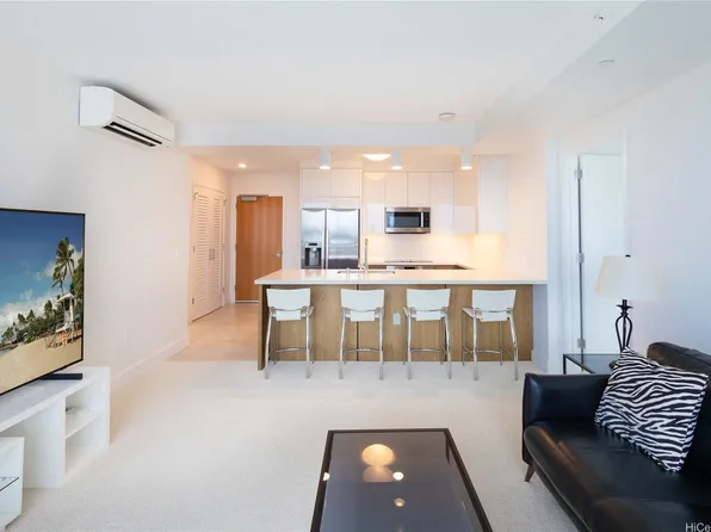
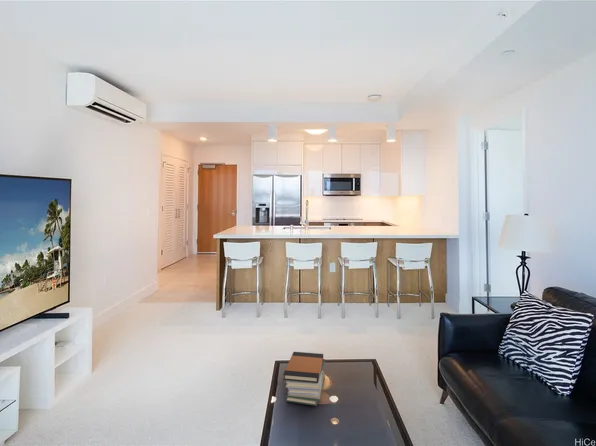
+ book stack (305, 376)
